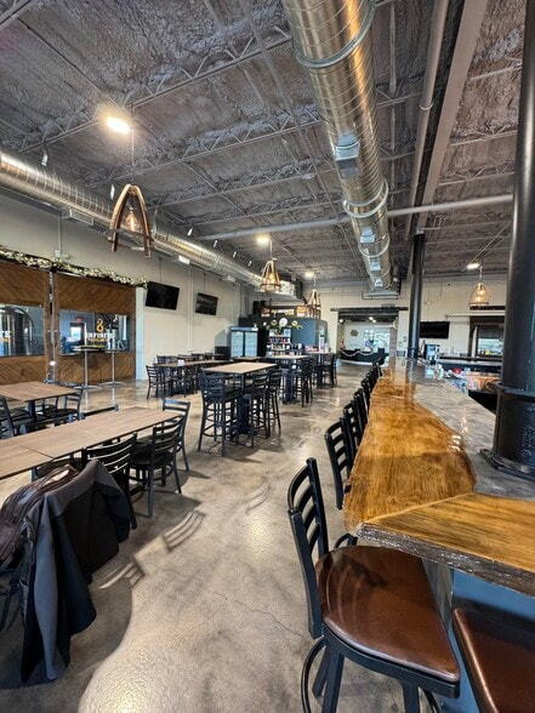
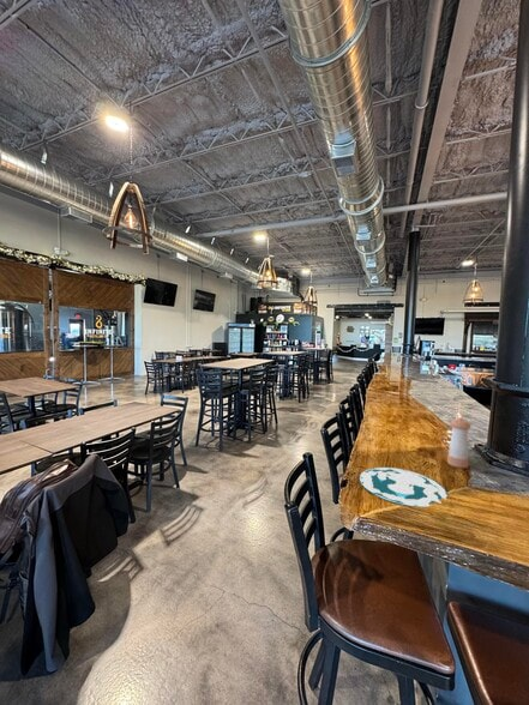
+ plate (401, 481)
+ pepper shaker (458, 441)
